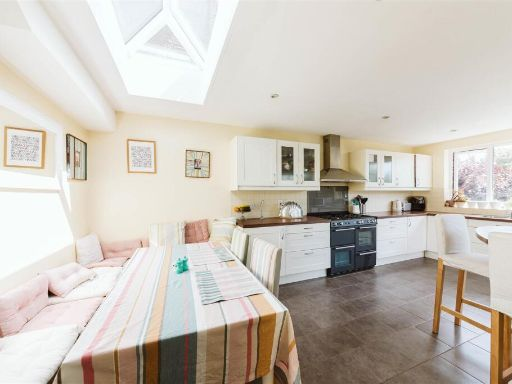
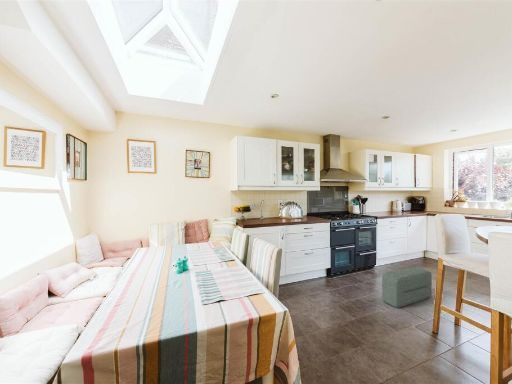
+ pouf (407, 285)
